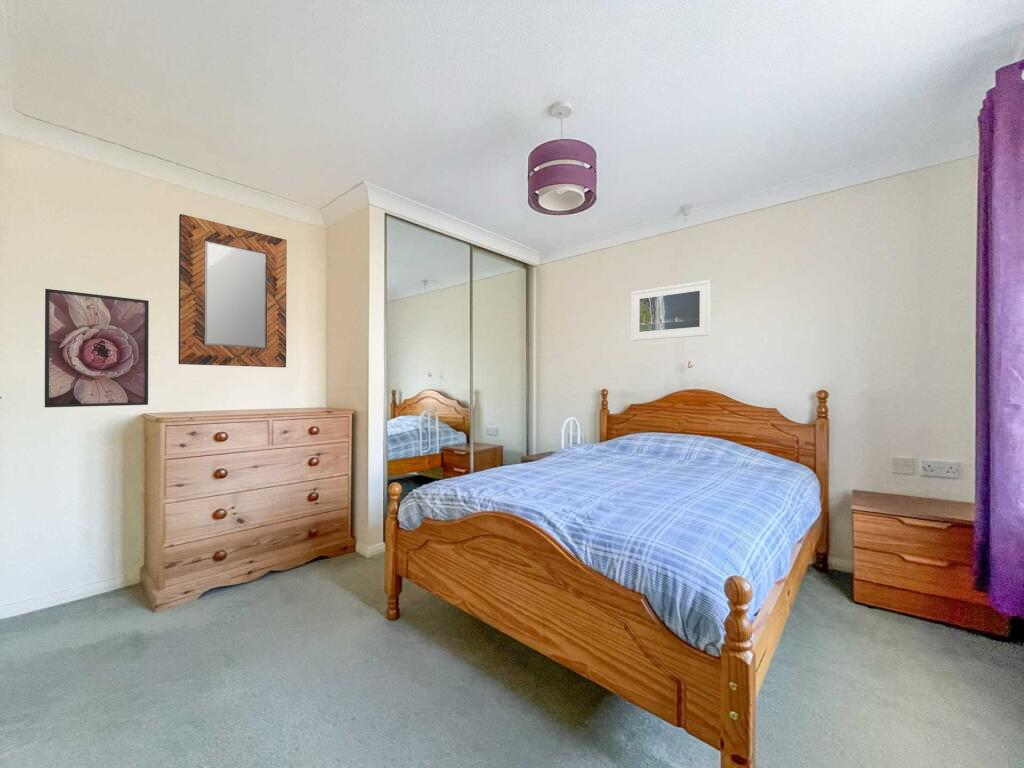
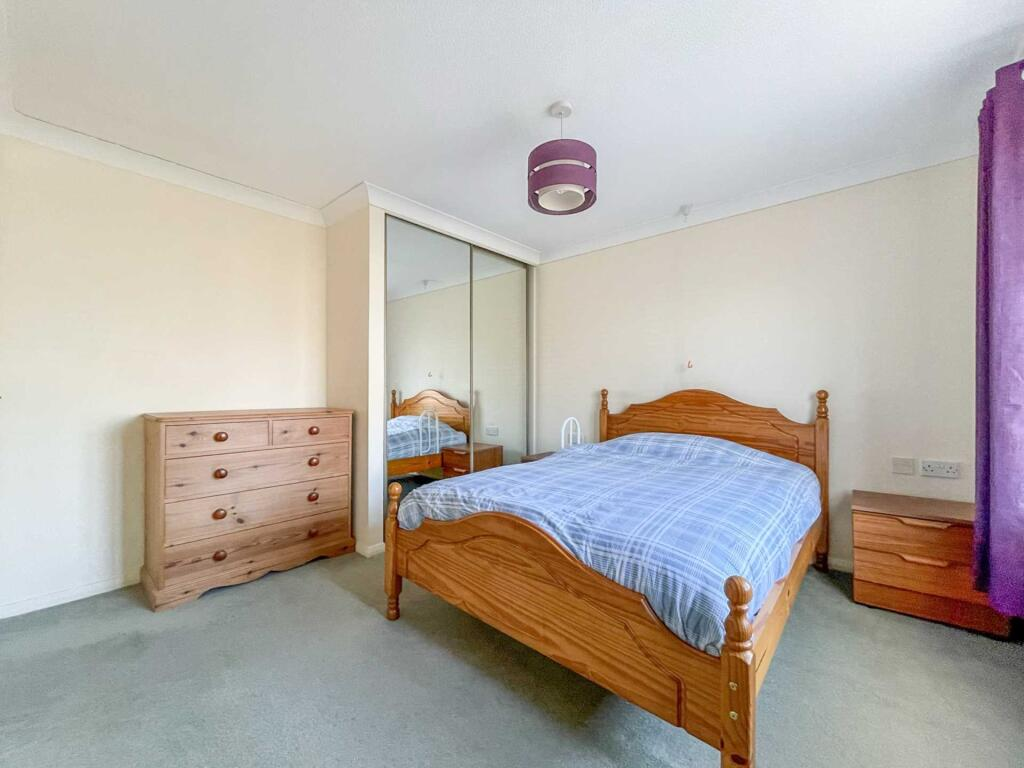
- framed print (668, 312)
- home mirror (236, 297)
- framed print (99, 350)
